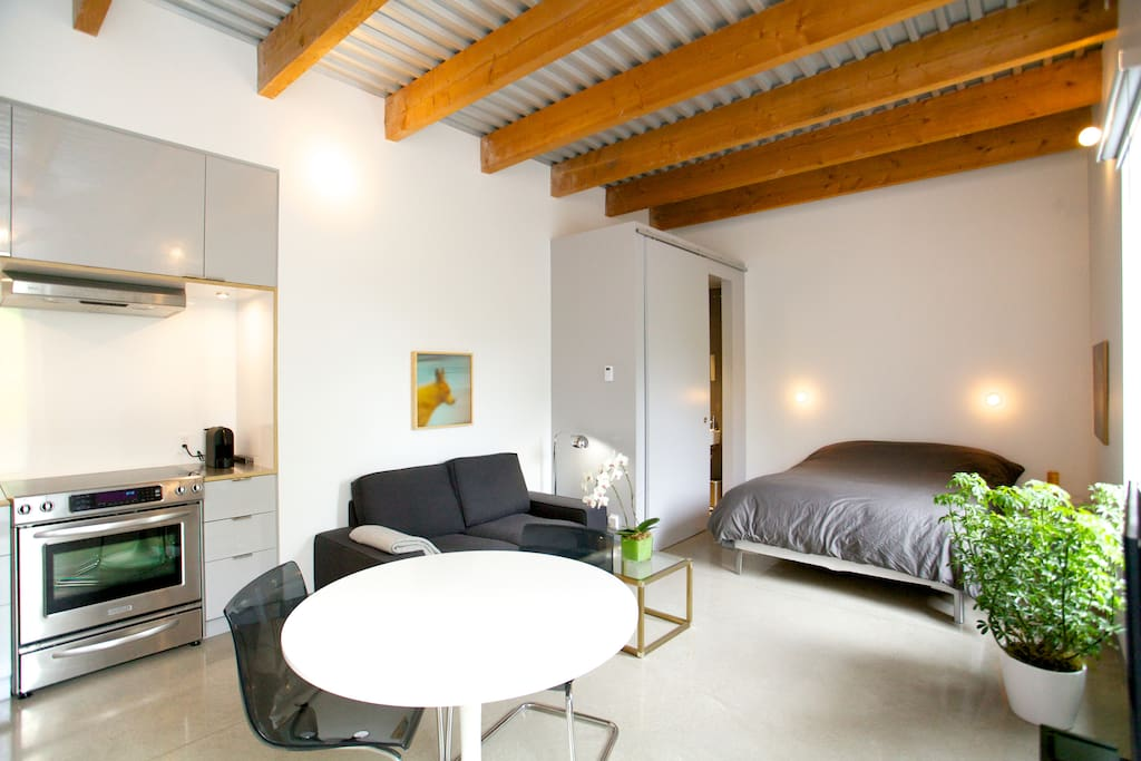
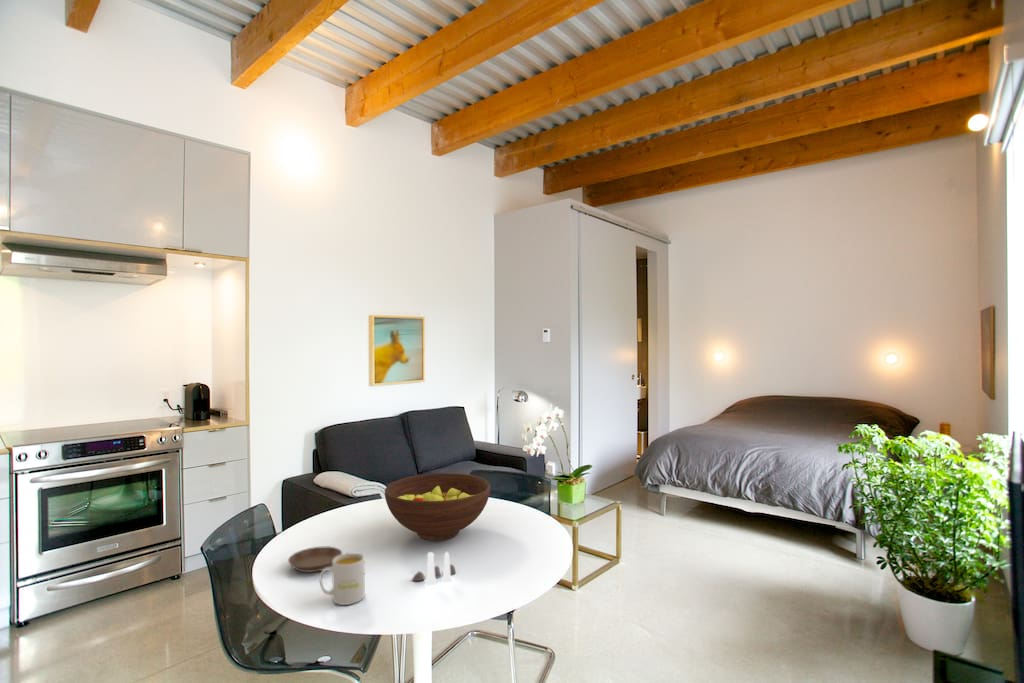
+ fruit bowl (438, 510)
+ mug (342, 579)
+ salt and pepper shaker set (433, 564)
+ saucer (315, 560)
